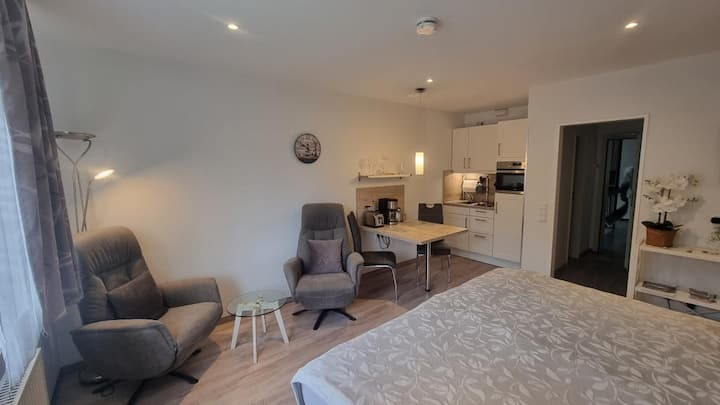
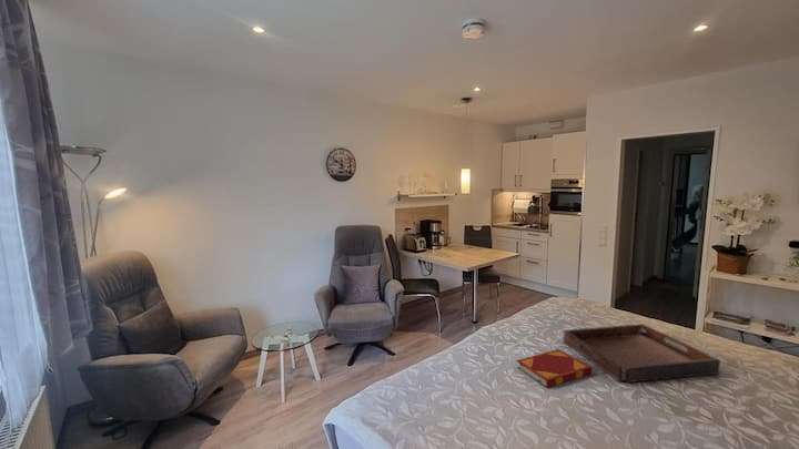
+ serving tray (633, 349)
+ hardback book (553, 367)
